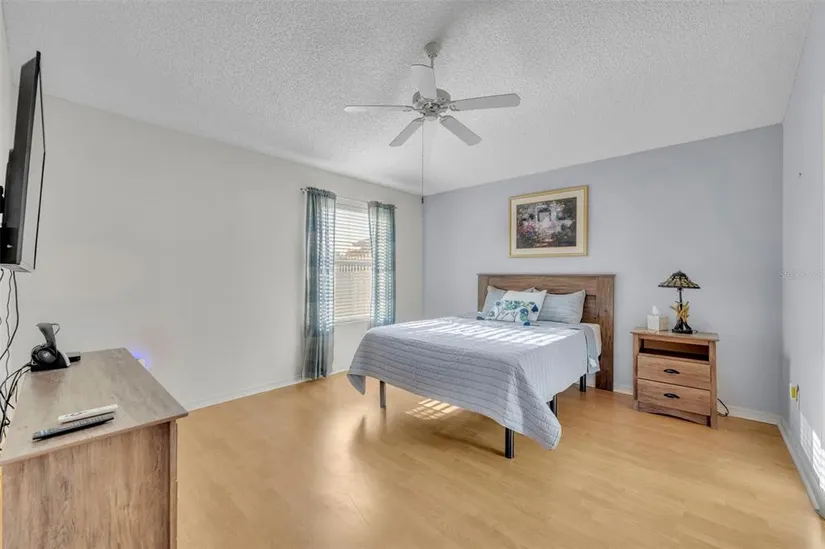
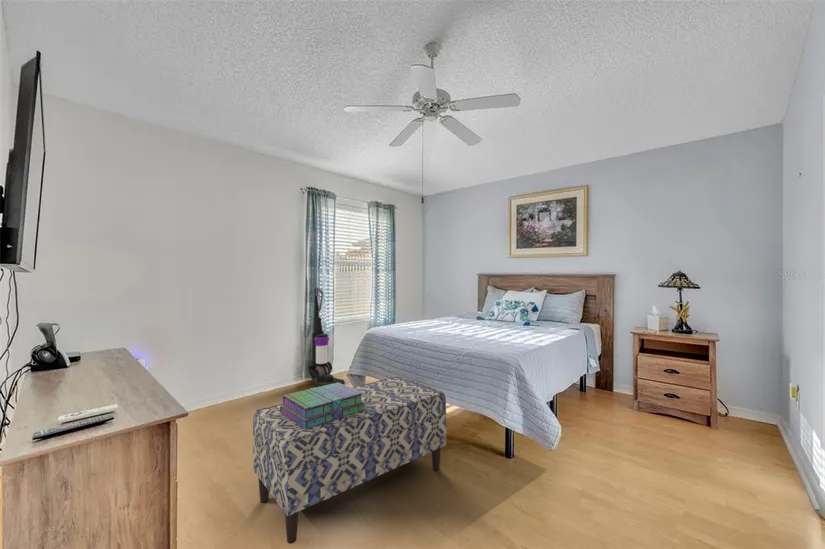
+ bench (356, 442)
+ vacuum cleaner (323, 335)
+ stack of books (323, 402)
